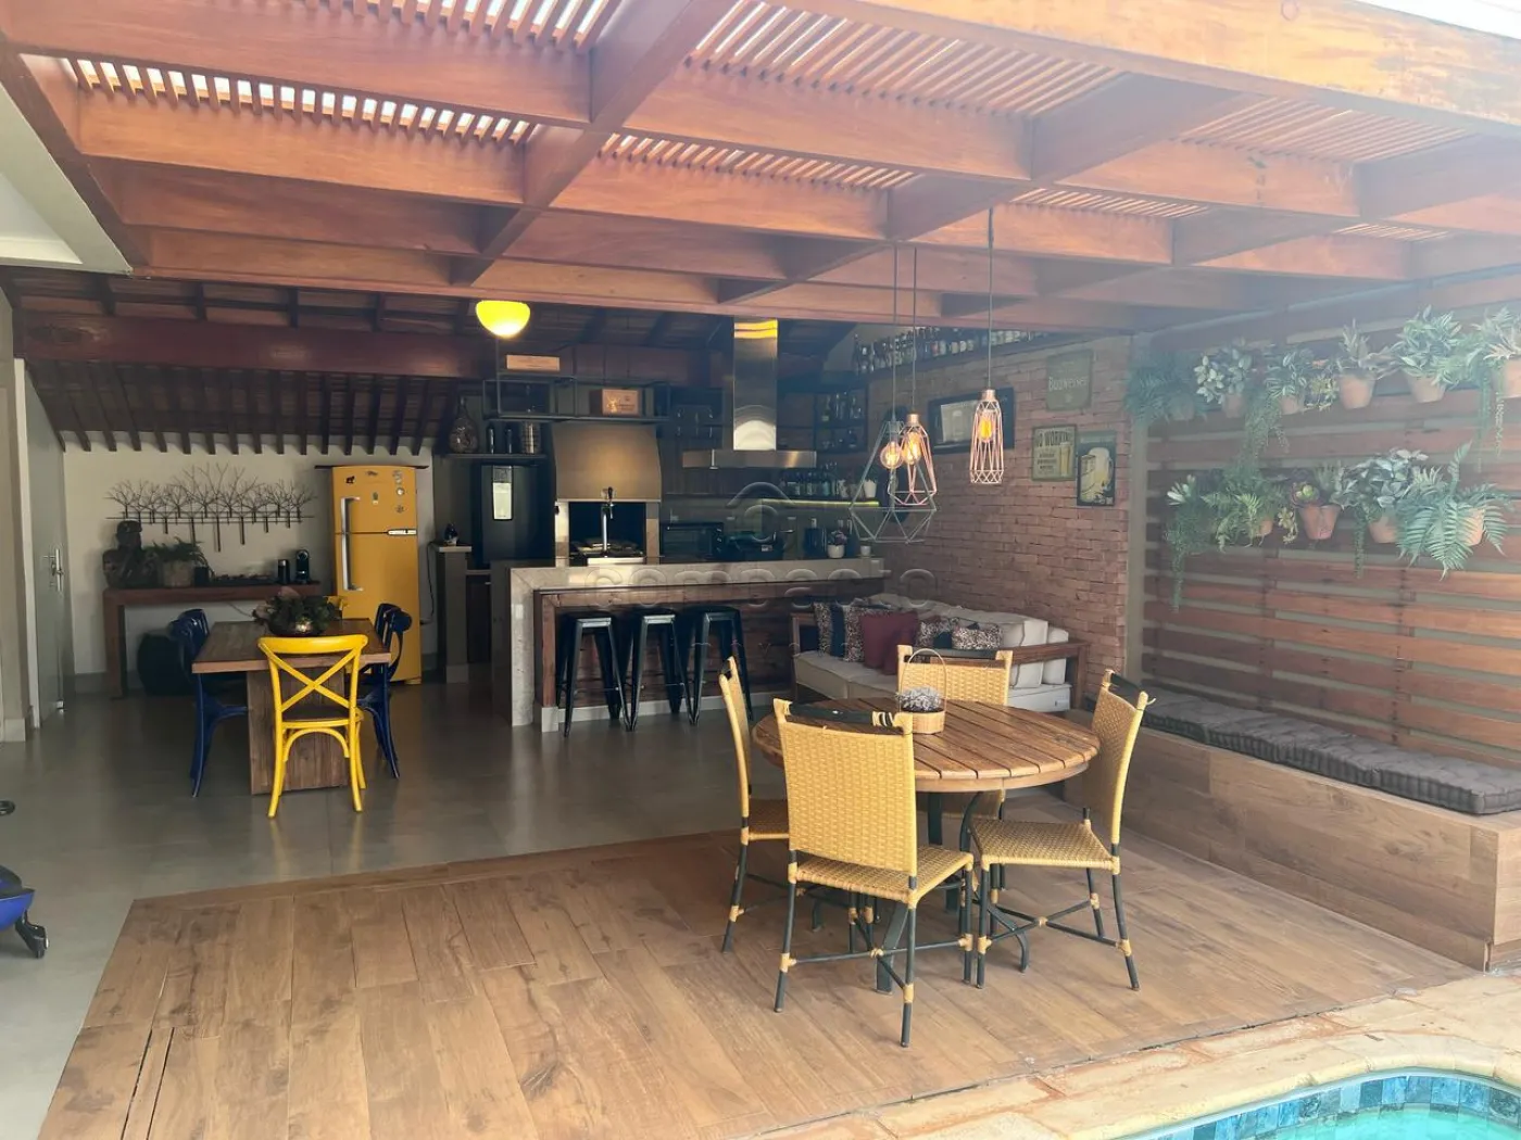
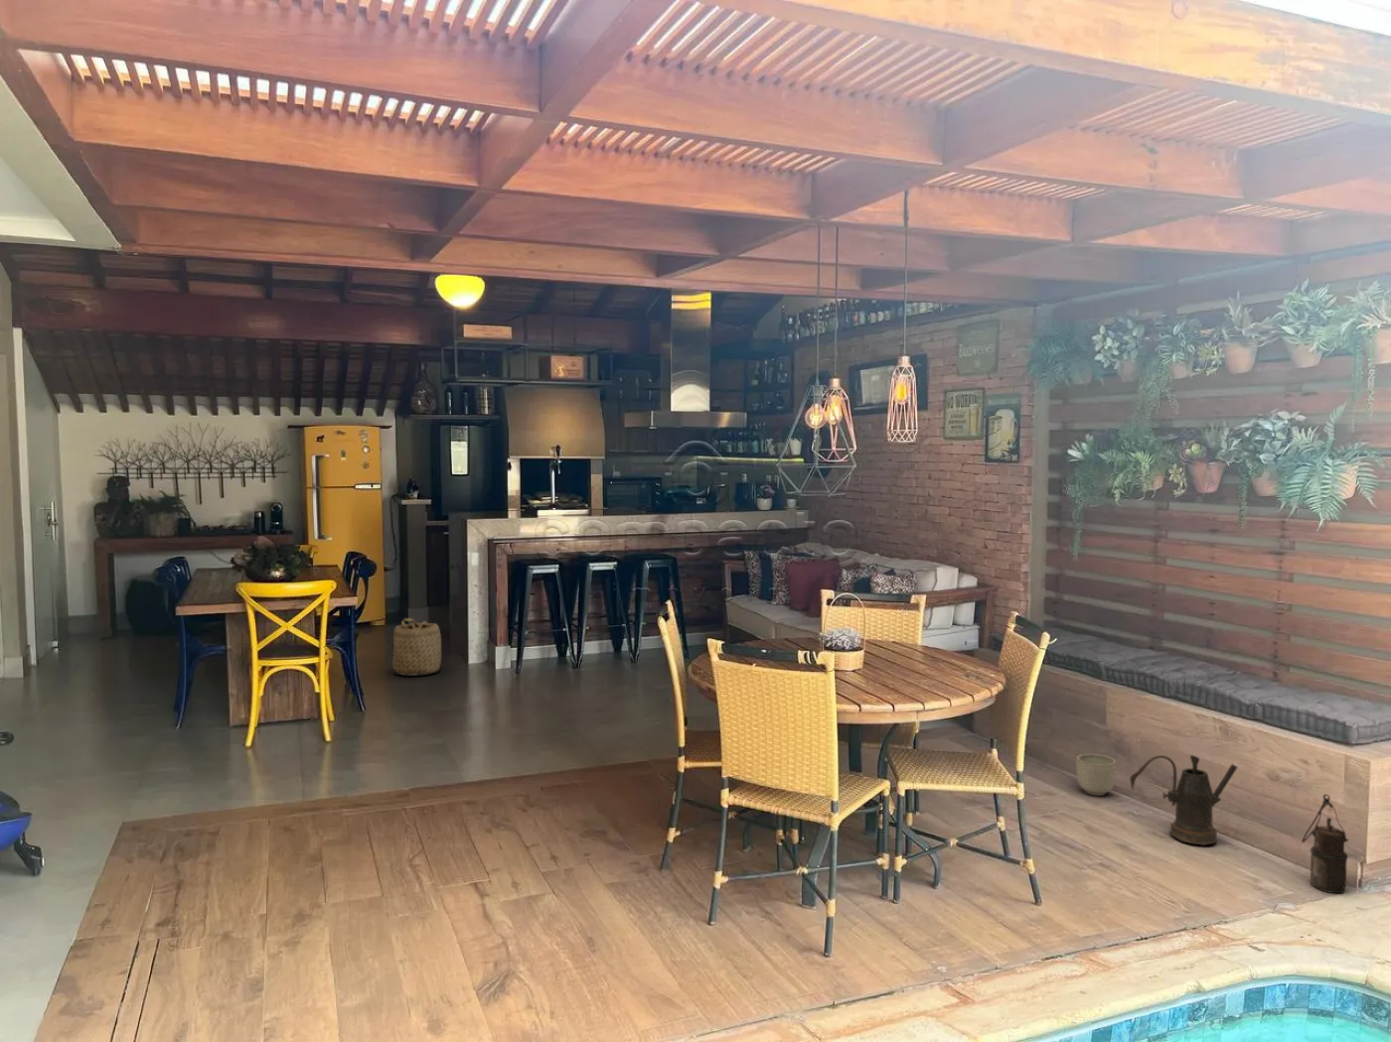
+ planter (1095, 776)
+ lantern (1326, 841)
+ watering can (1183, 796)
+ basket (416, 645)
